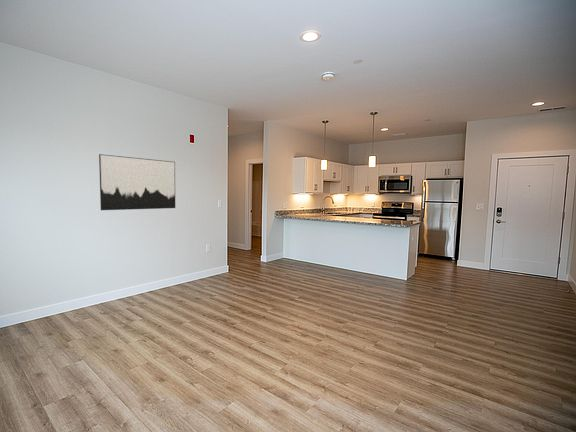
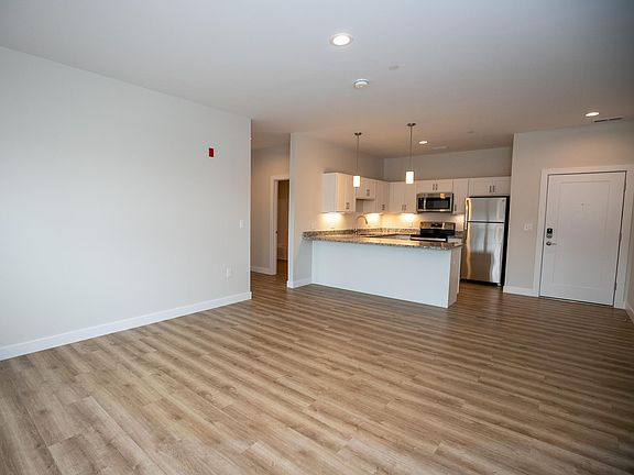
- wall art (141, 183)
